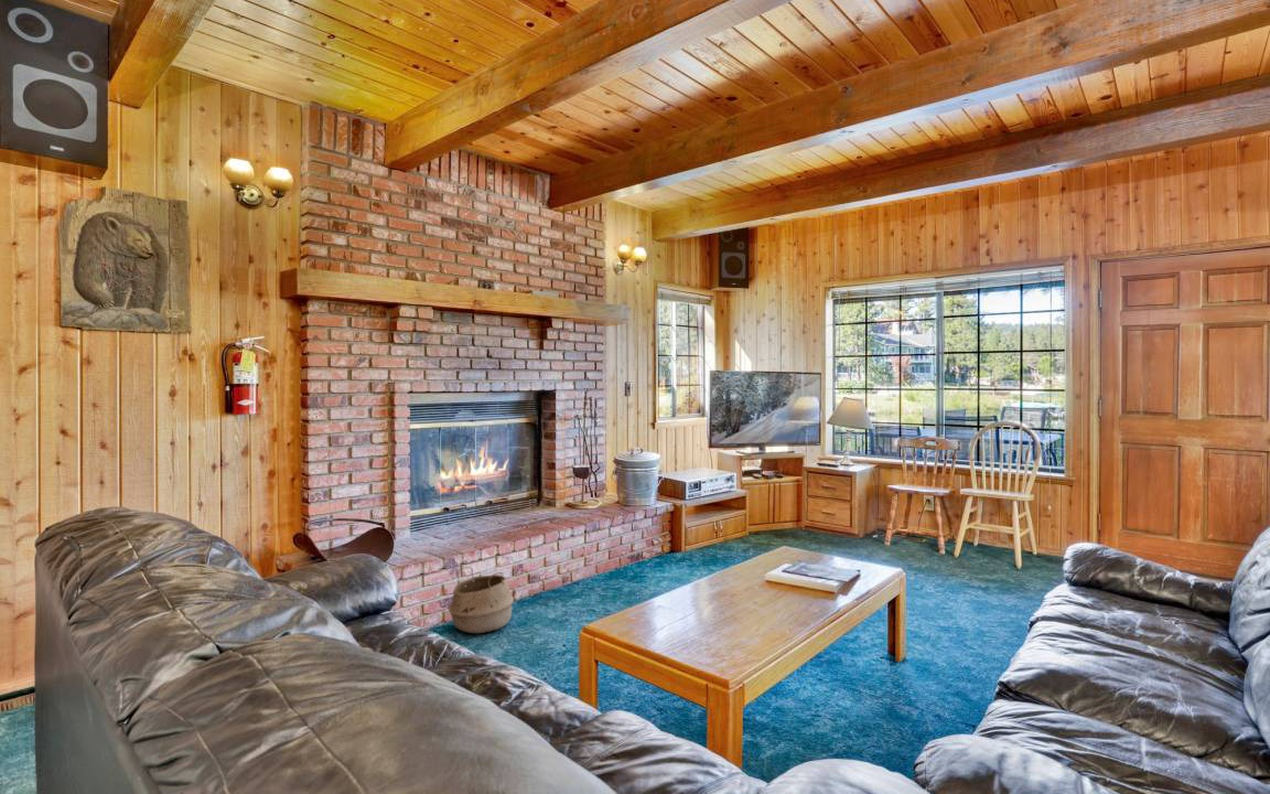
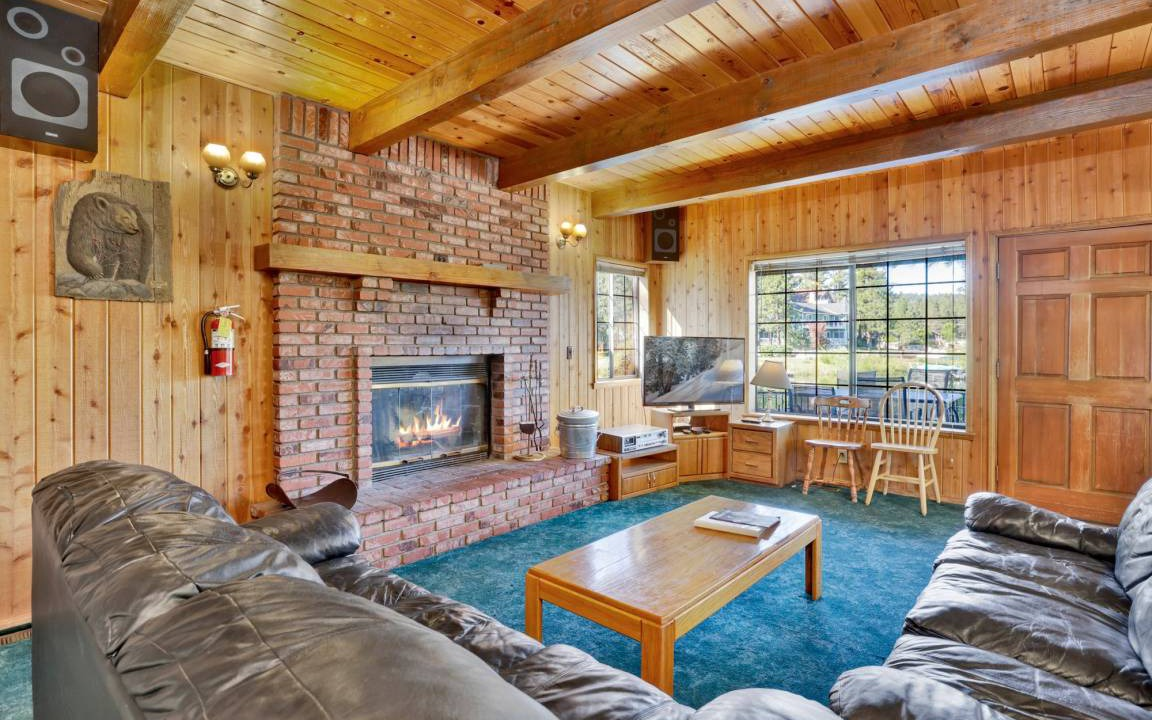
- woven basket (480, 594)
